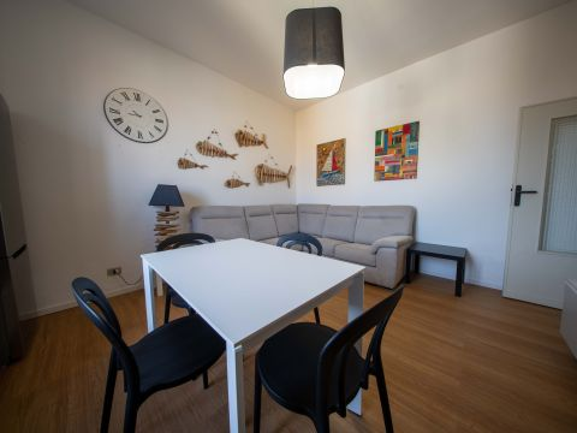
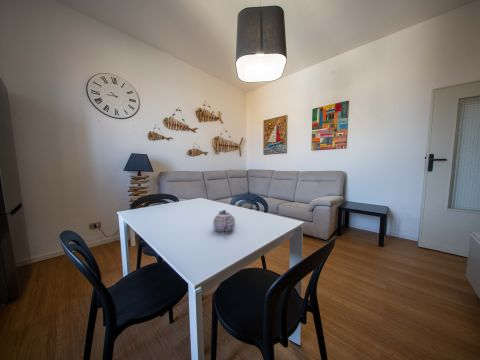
+ teapot (224, 220)
